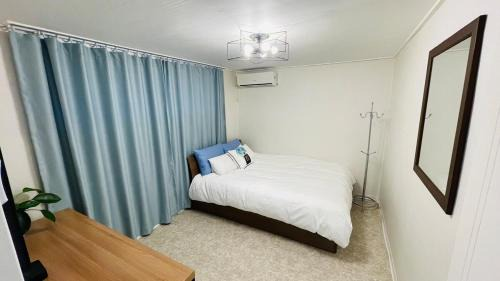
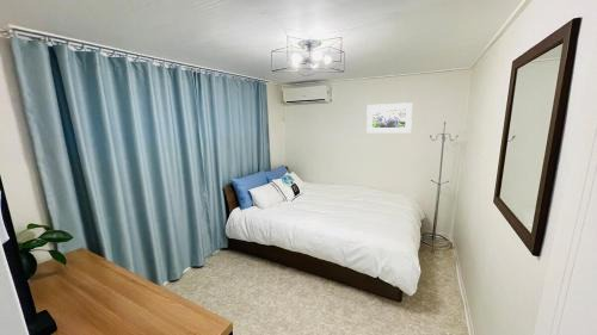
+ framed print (388, 118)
